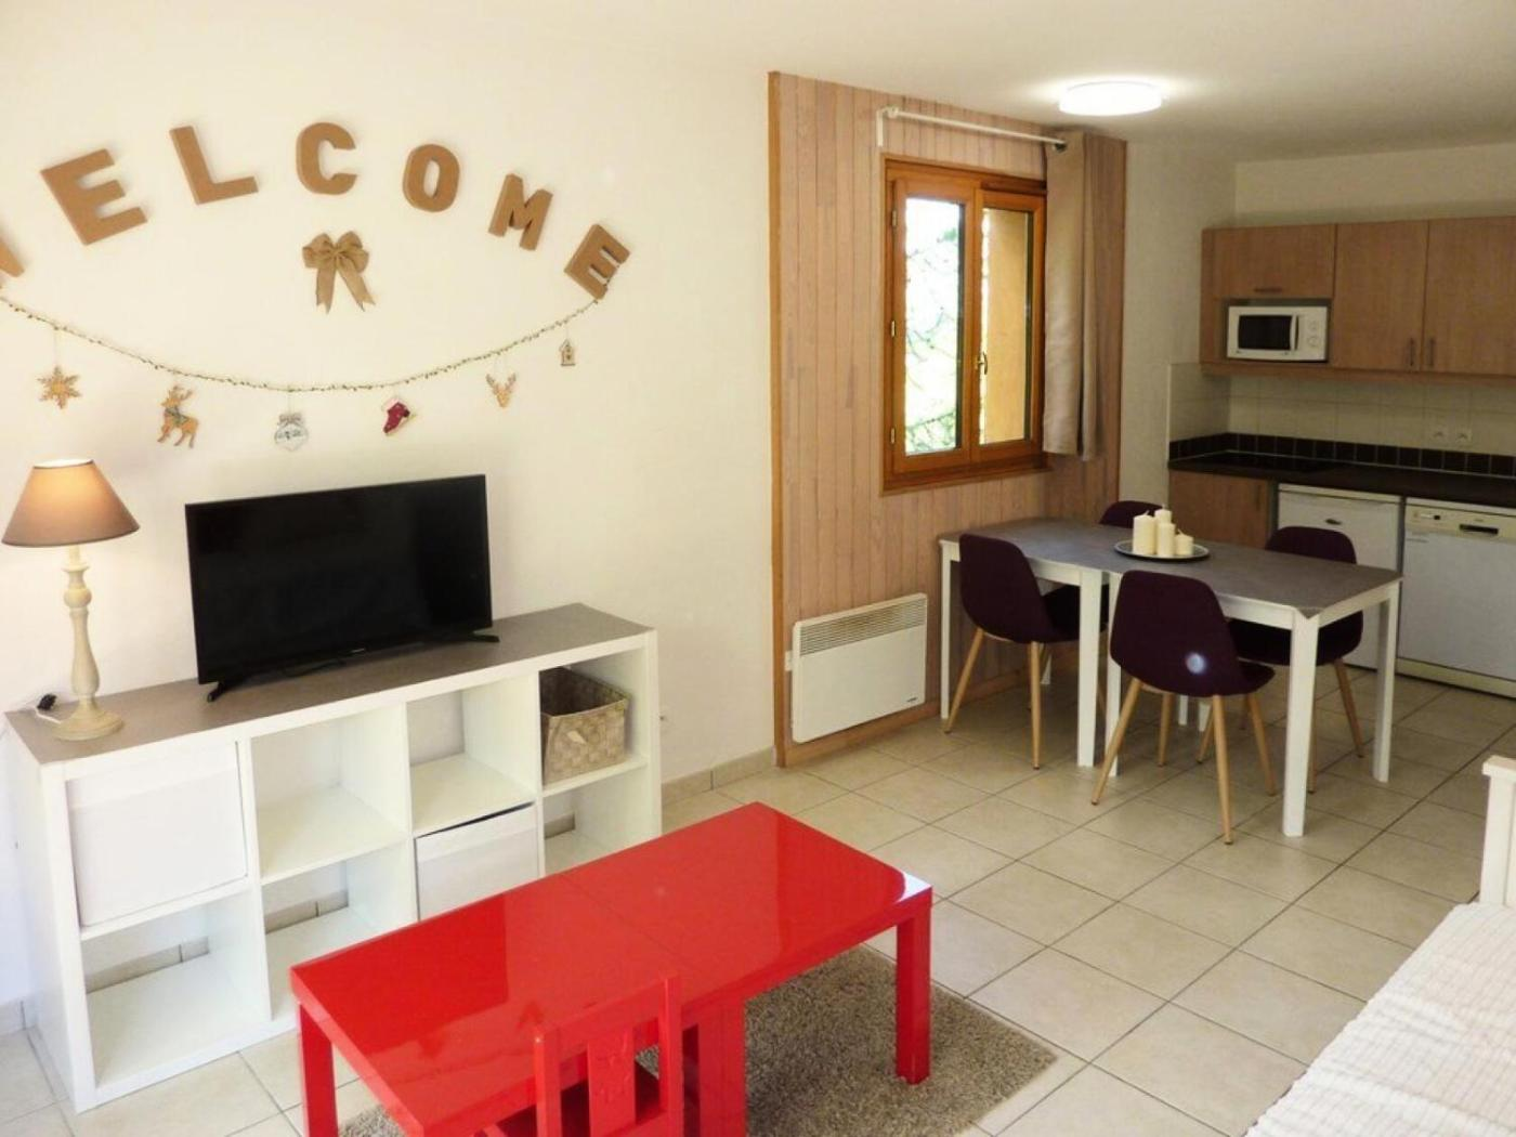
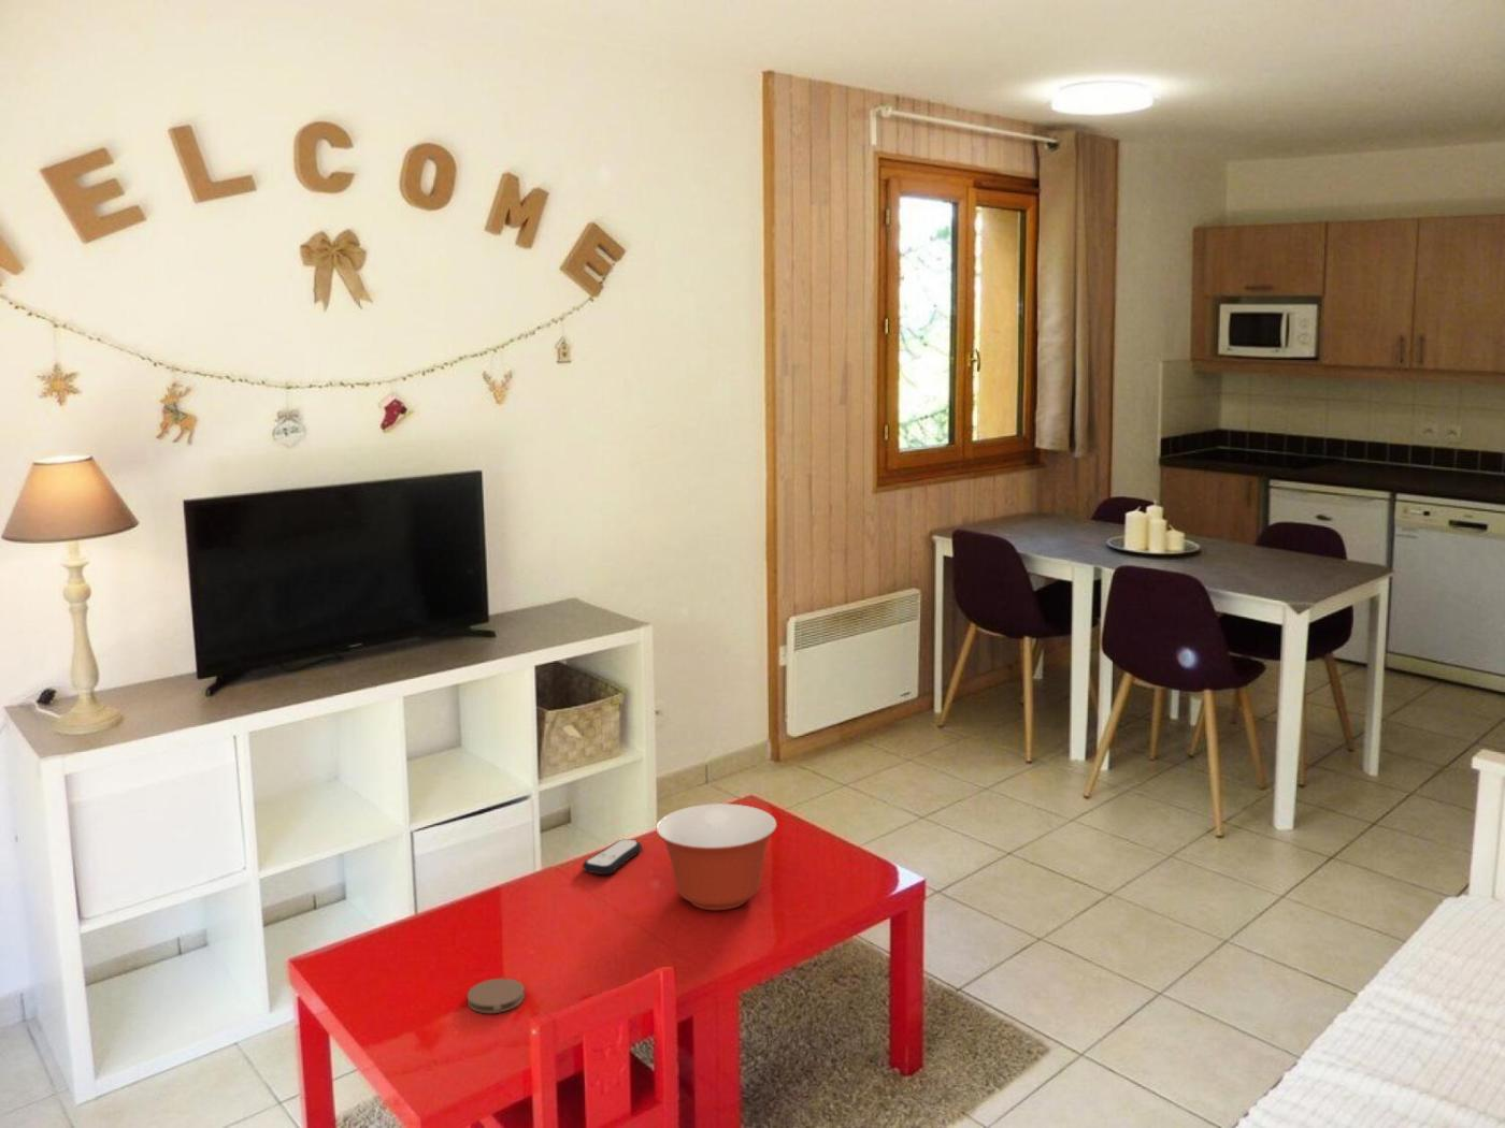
+ mixing bowl (717, 860)
+ coaster (495, 995)
+ remote control (614, 855)
